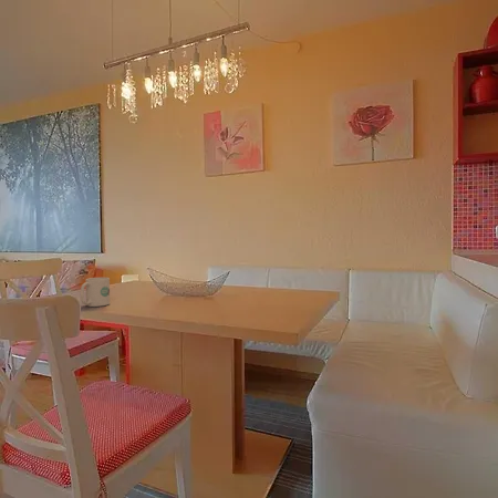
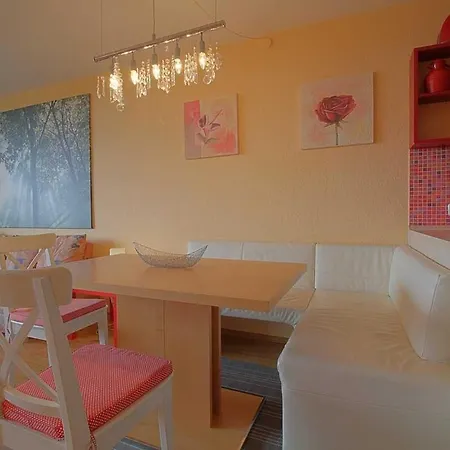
- mug (94, 292)
